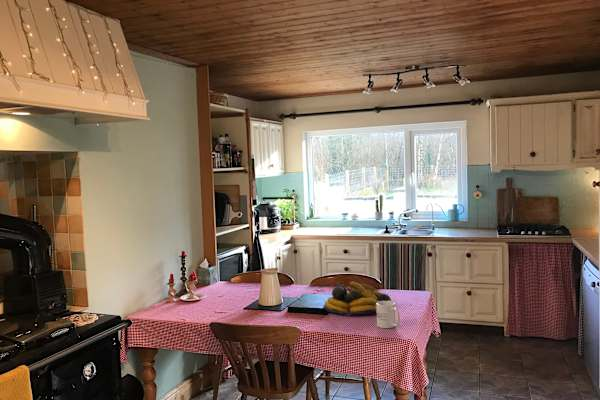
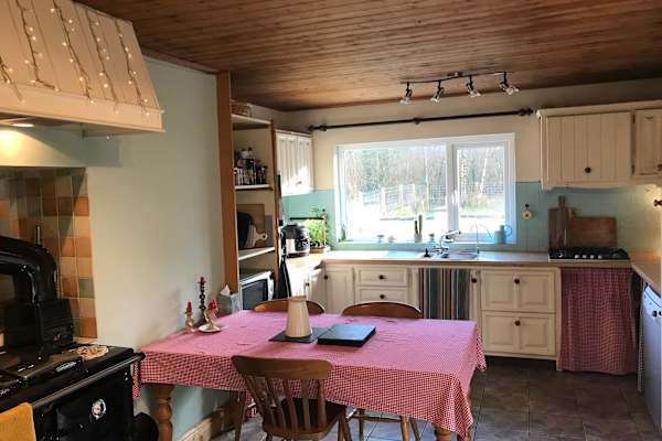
- mug (389, 314)
- fruit bowl (356, 295)
